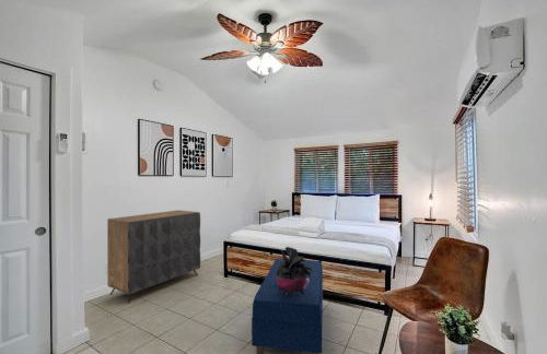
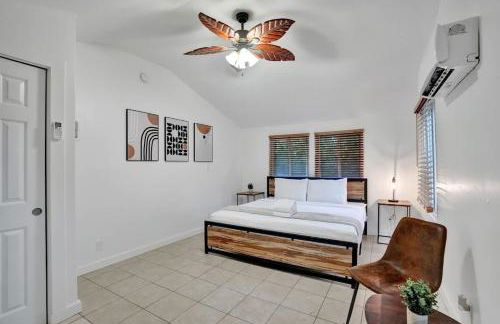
- bench (293, 304)
- potted plant (292, 268)
- dresser (158, 249)
